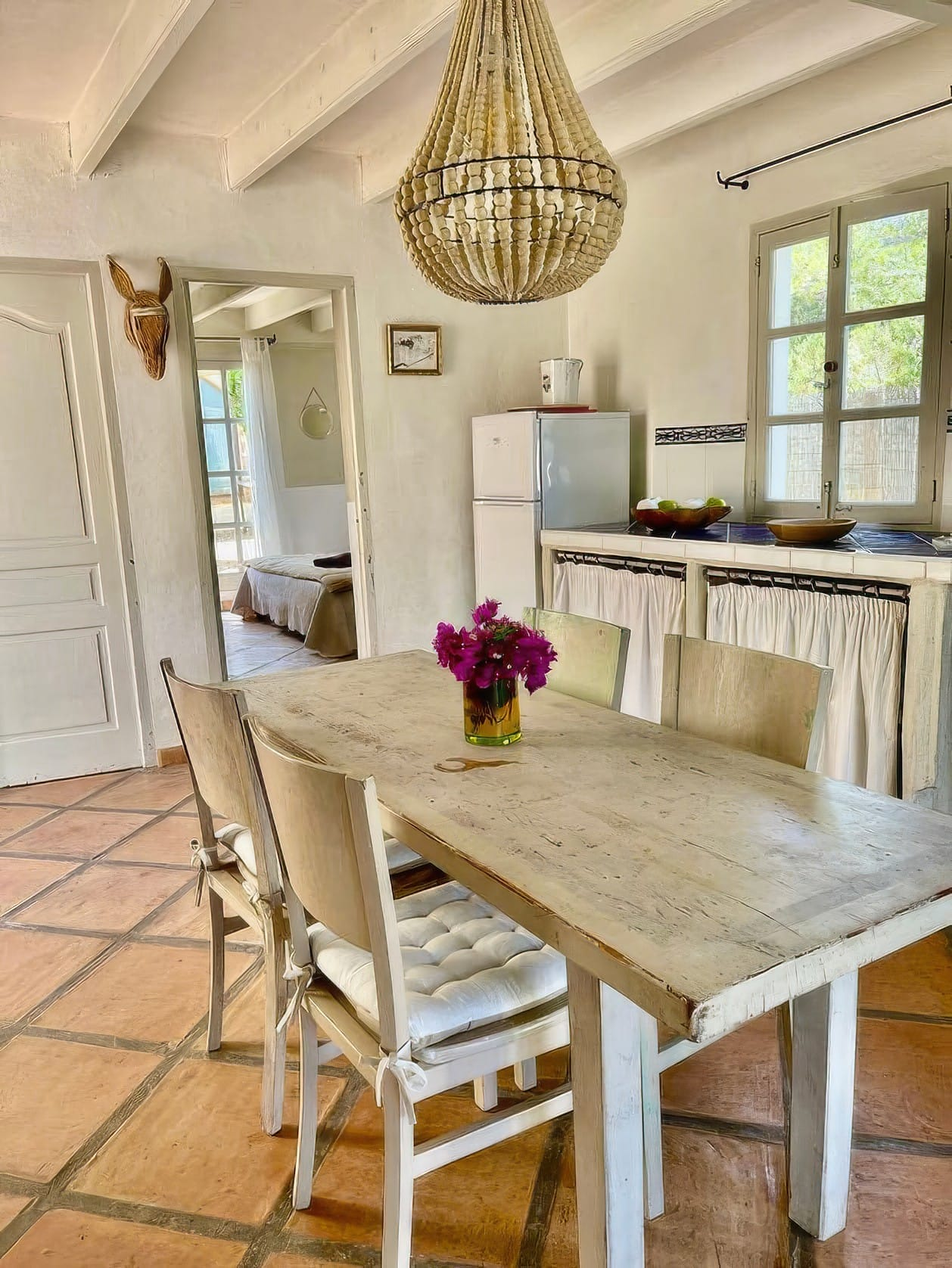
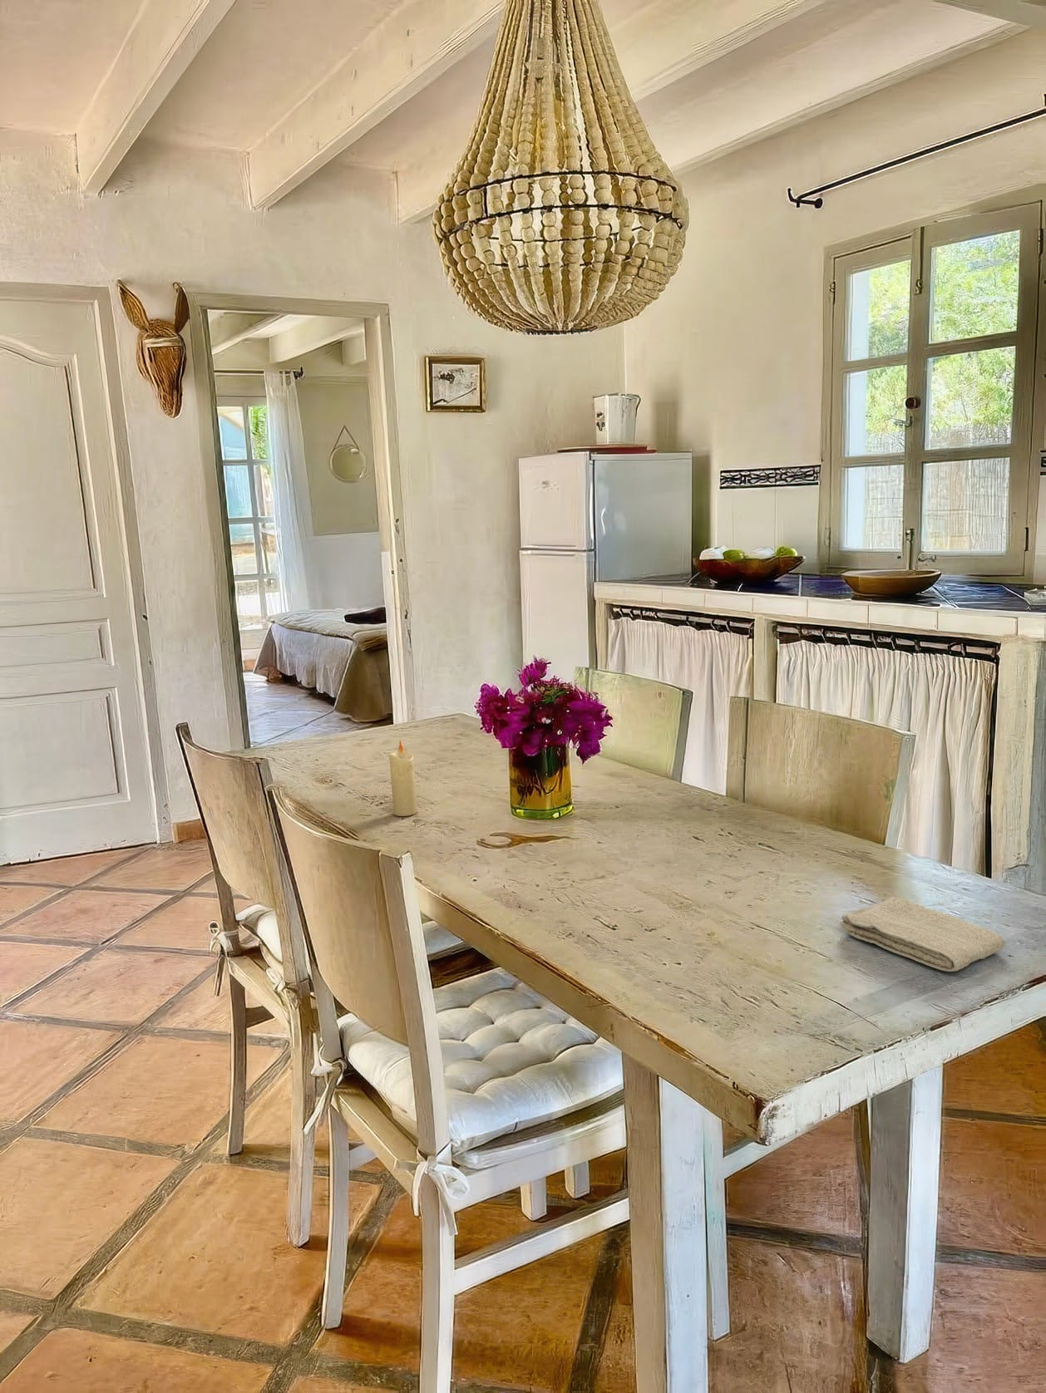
+ washcloth (919, 930)
+ candle (402, 777)
